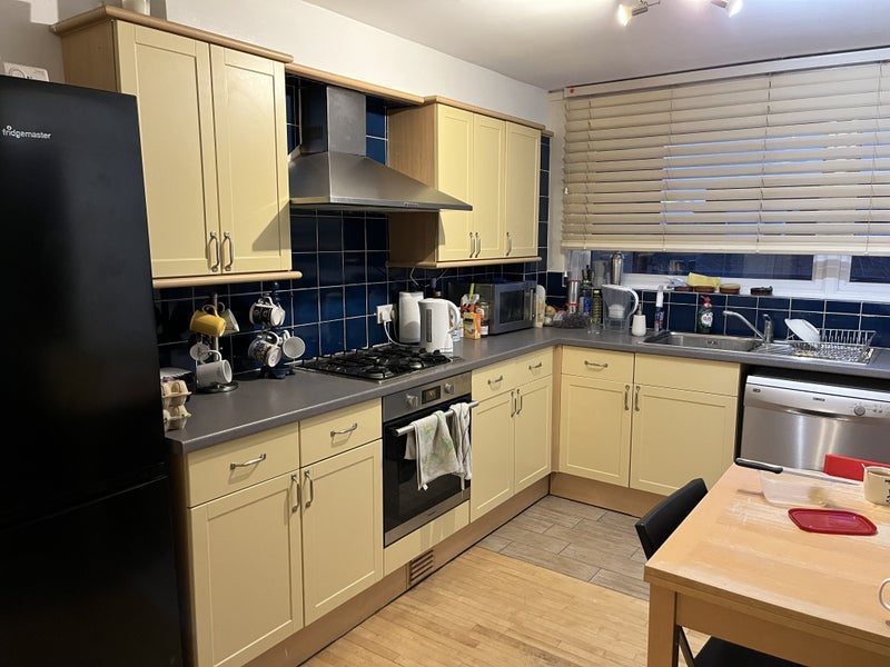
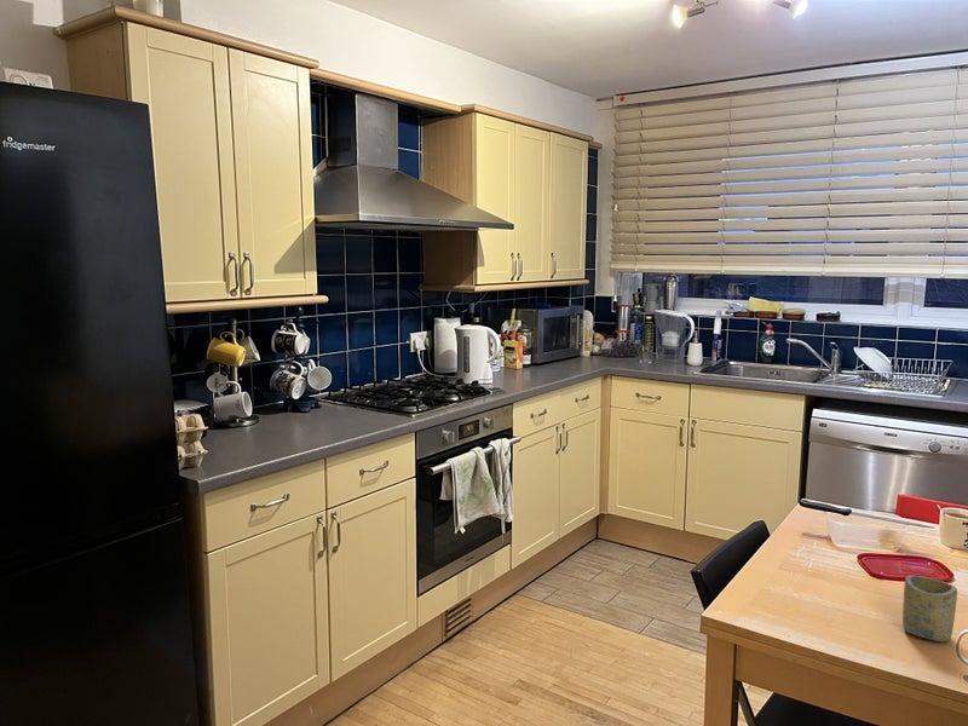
+ cup (928, 607)
